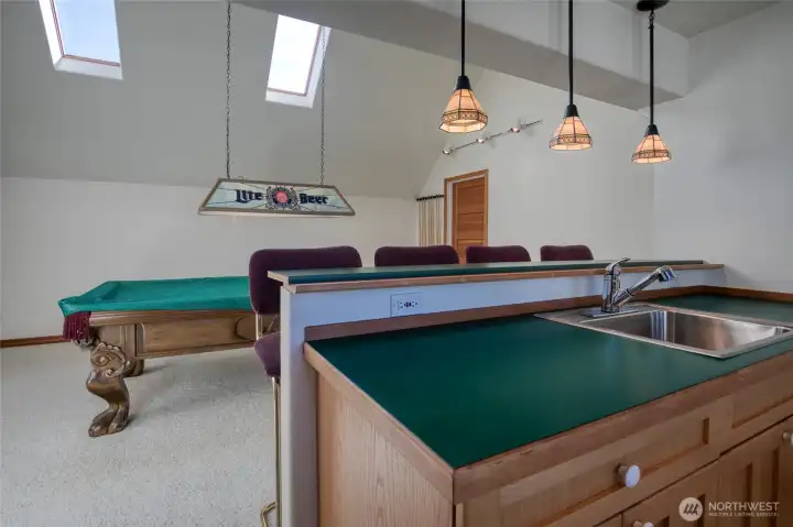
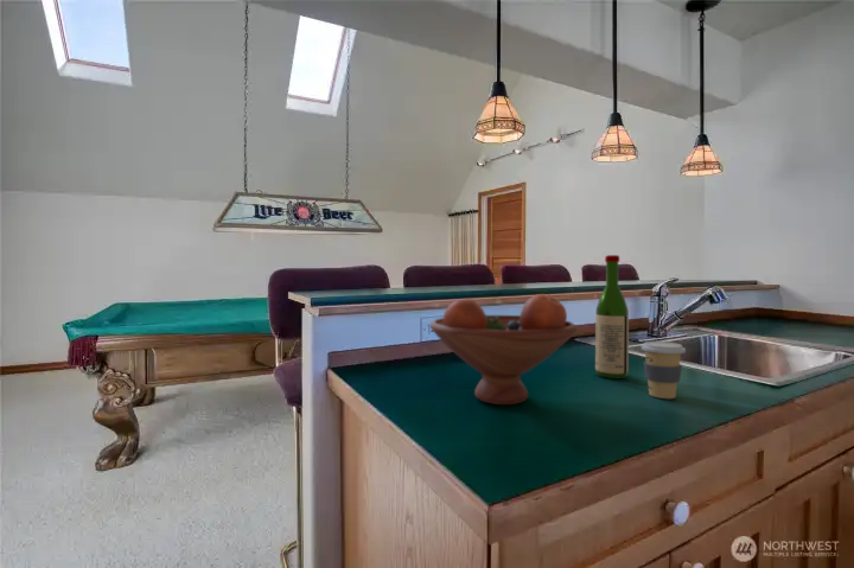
+ coffee cup (662, 369)
+ fruit bowl (501, 345)
+ wine bottle (611, 315)
